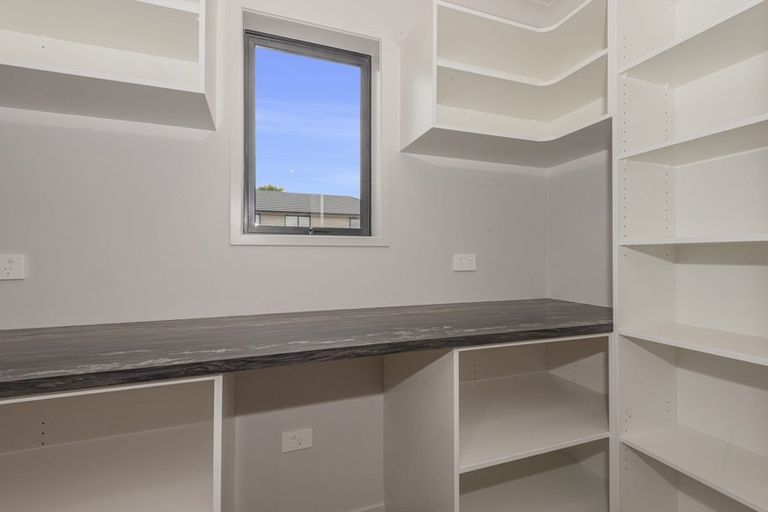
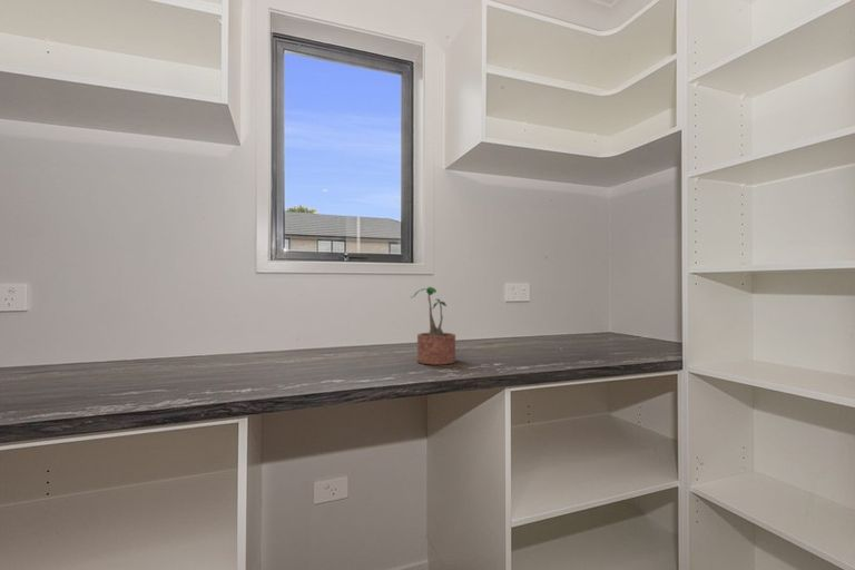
+ potted plant (431, 323)
